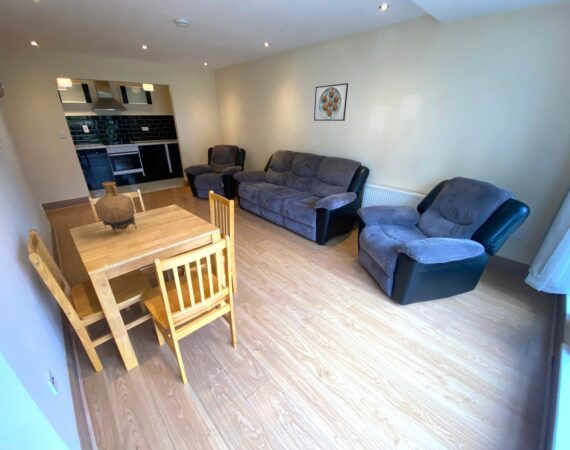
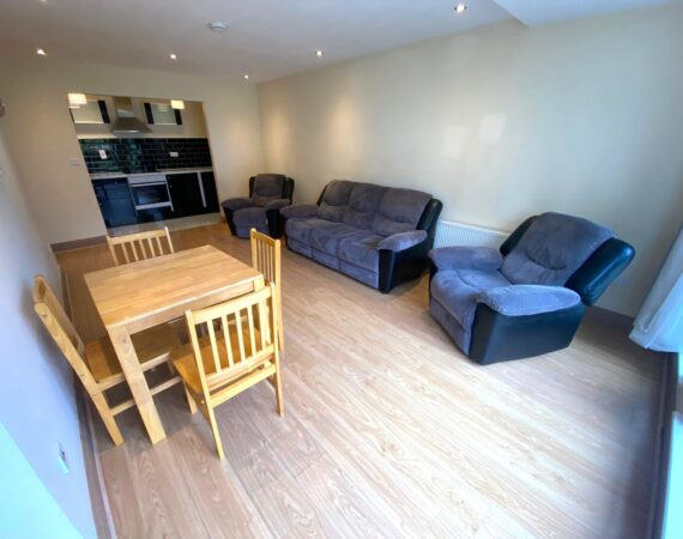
- vase (116, 208)
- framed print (329, 103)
